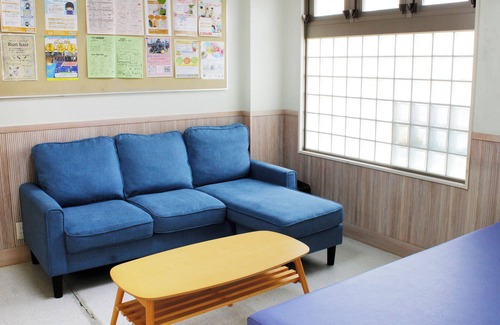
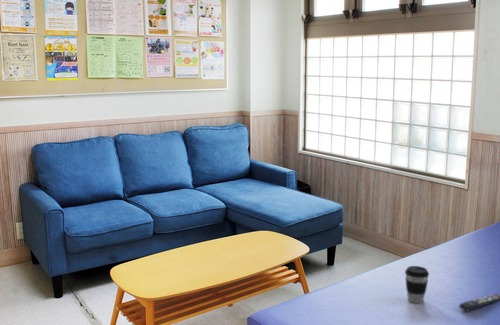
+ remote control (482, 301)
+ coffee cup (416, 284)
